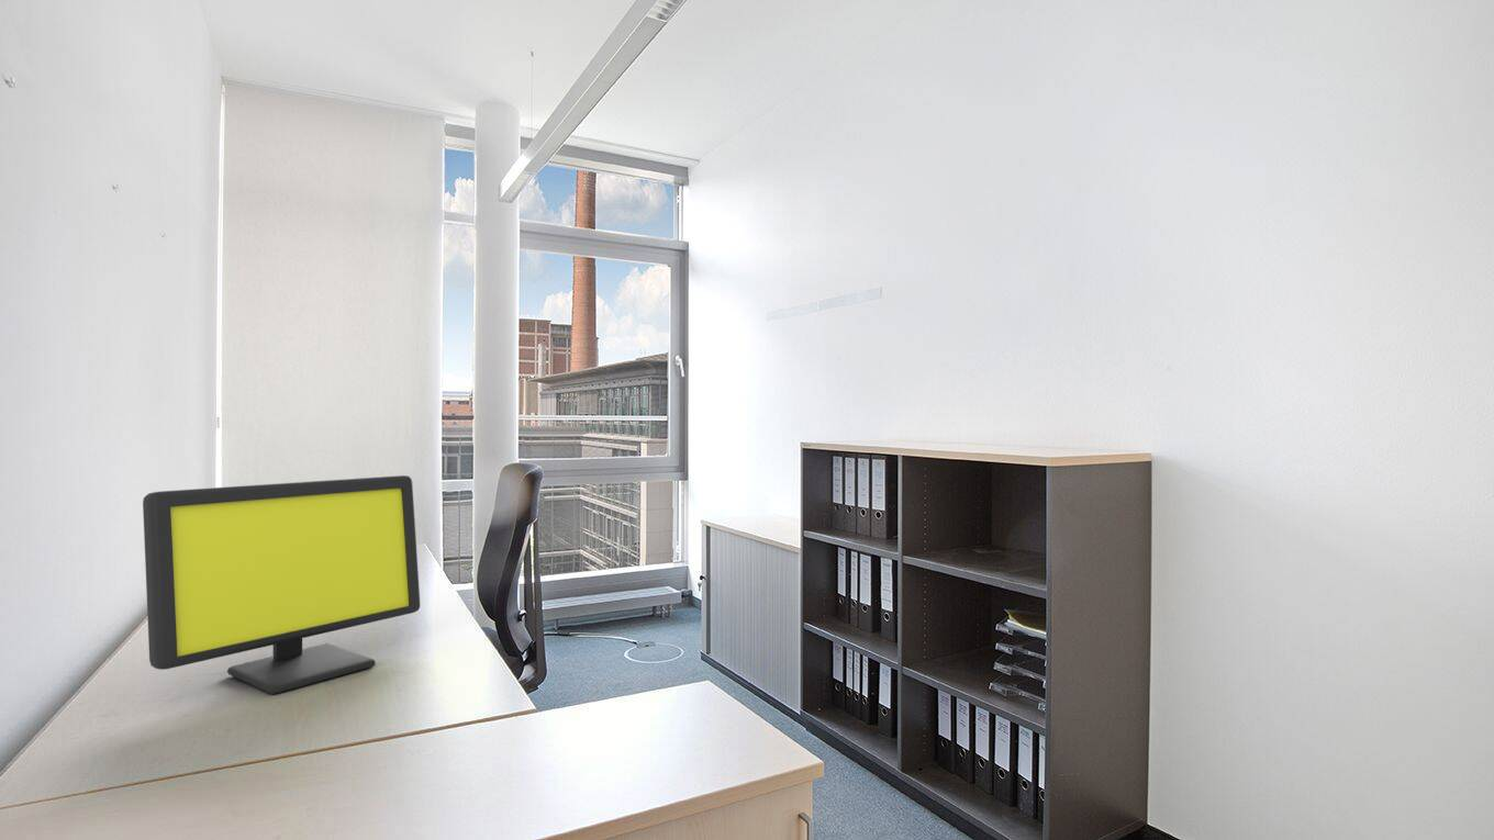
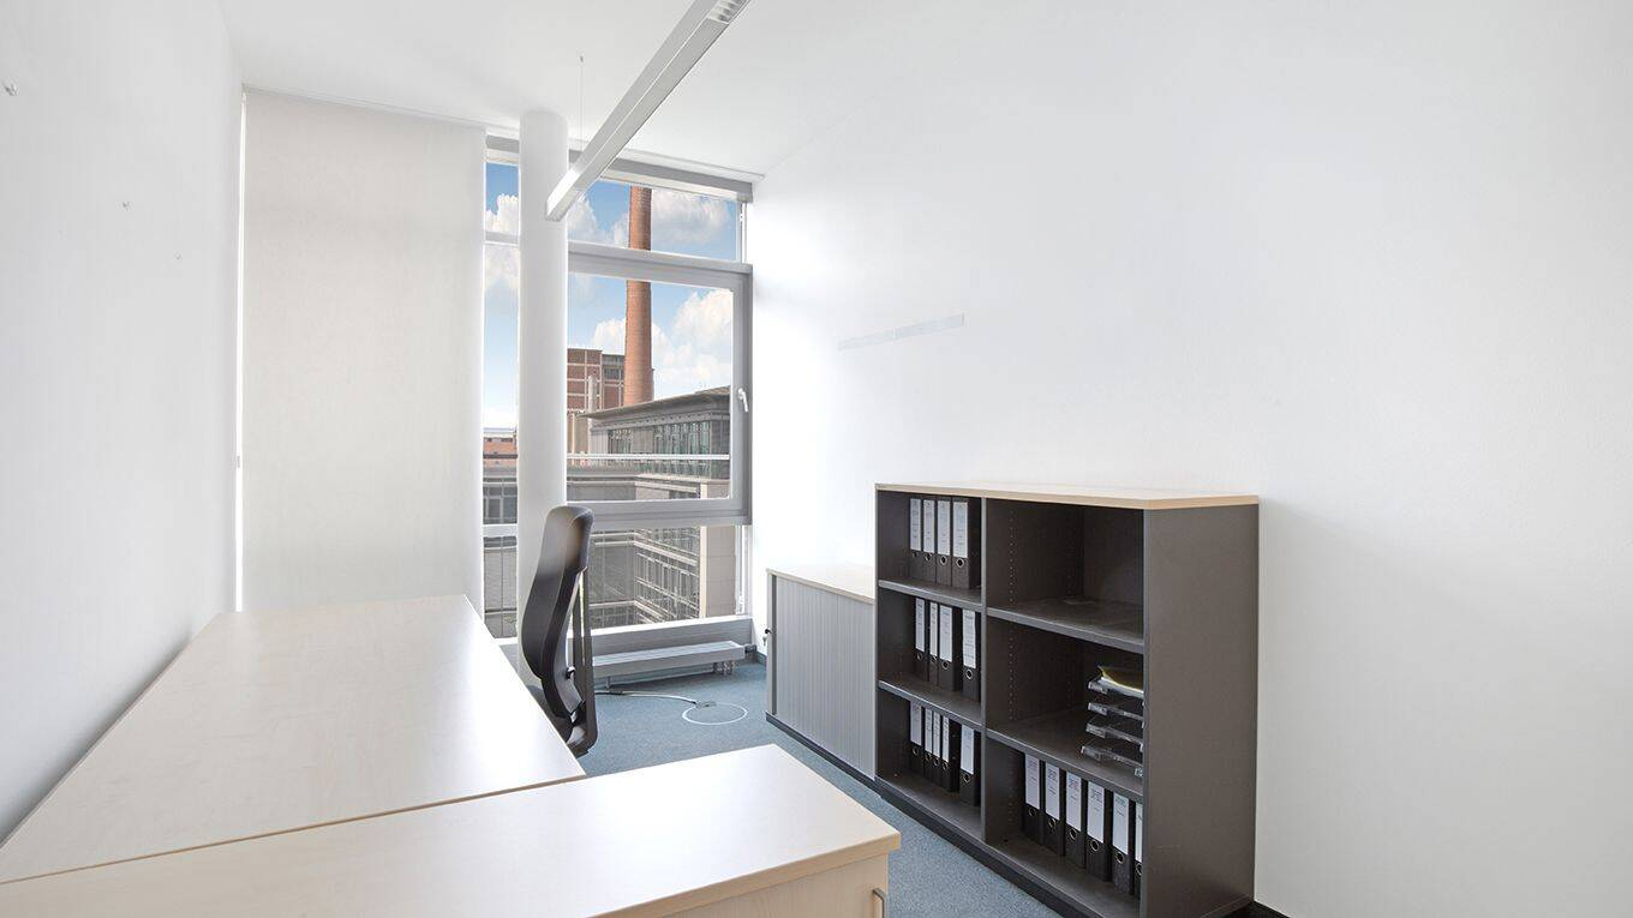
- computer monitor (301, 576)
